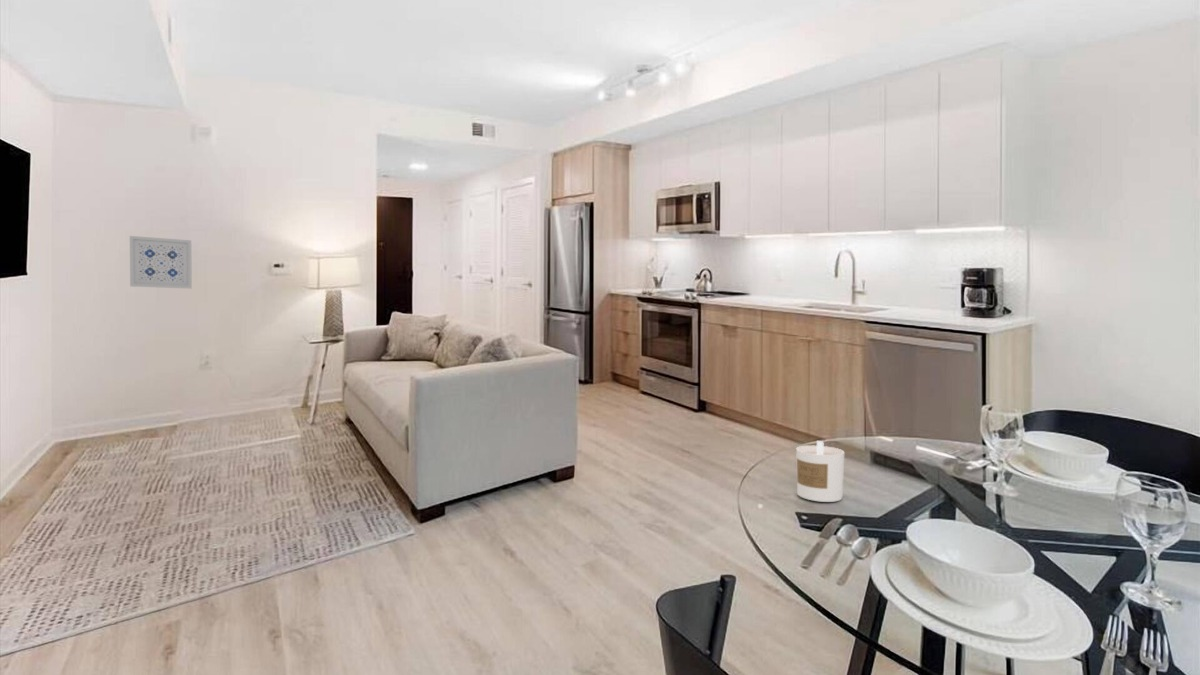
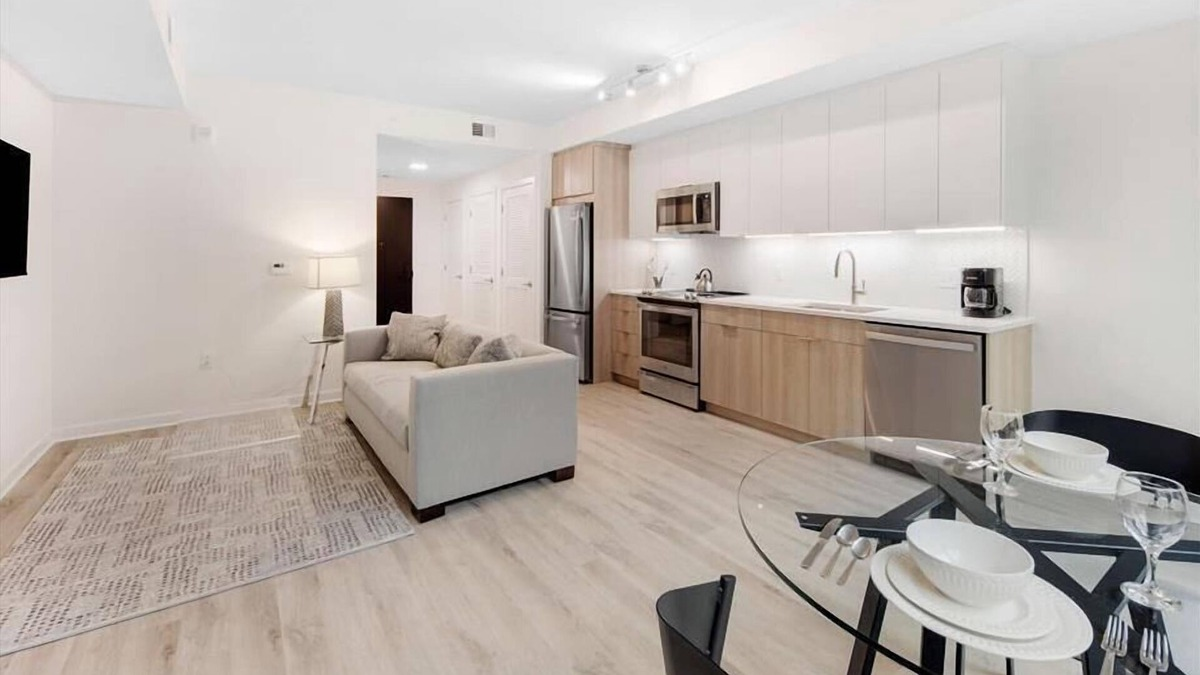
- candle (819, 468)
- wall art (161, 262)
